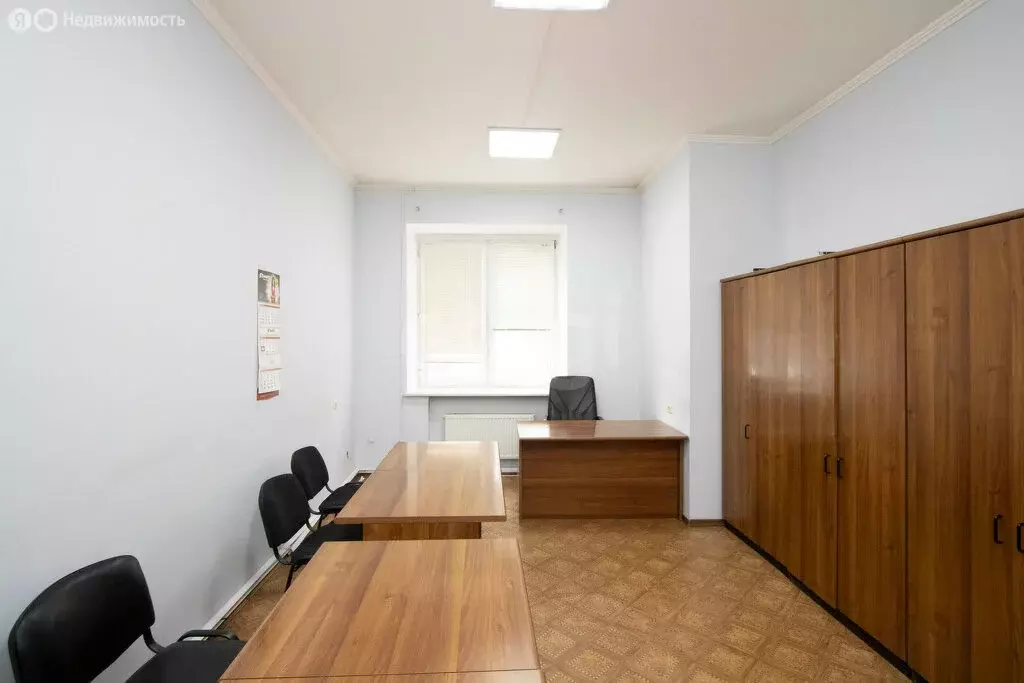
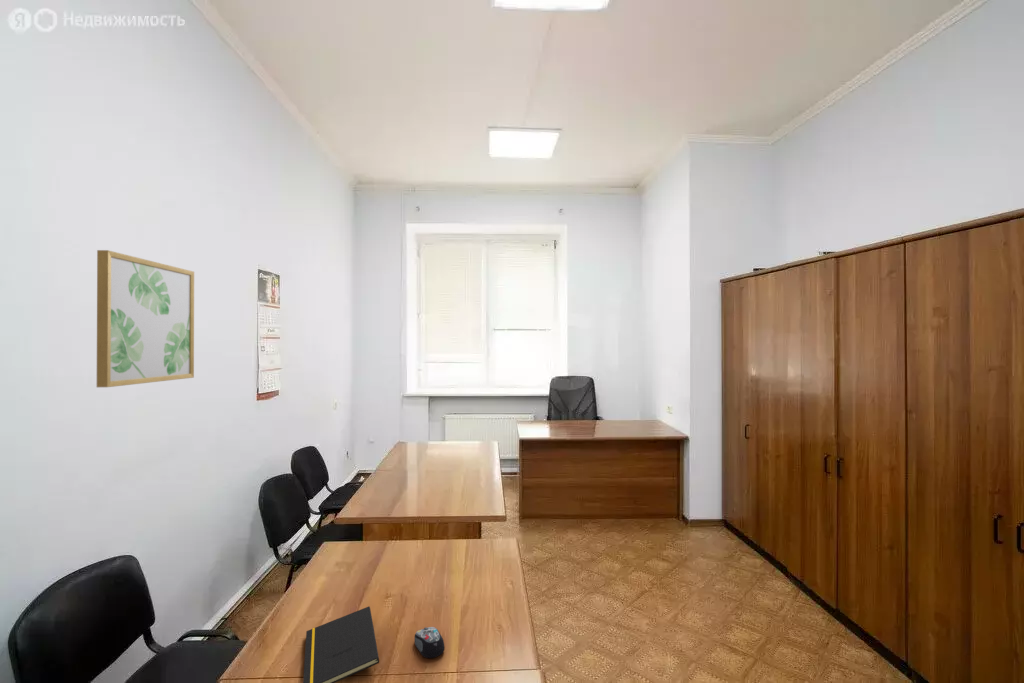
+ wall art (151, 322)
+ notepad (340, 646)
+ computer mouse (429, 638)
